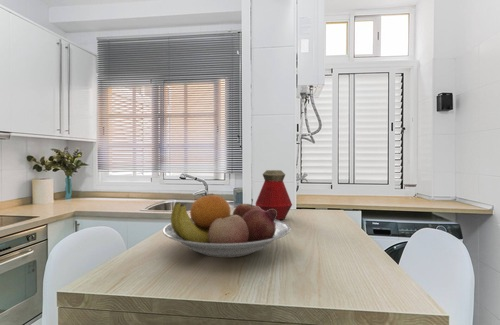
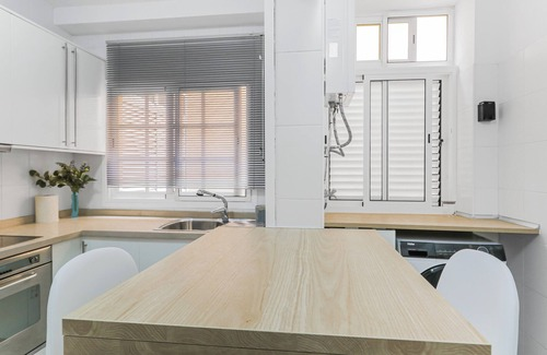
- bottle (273, 194)
- fruit bowl (227, 221)
